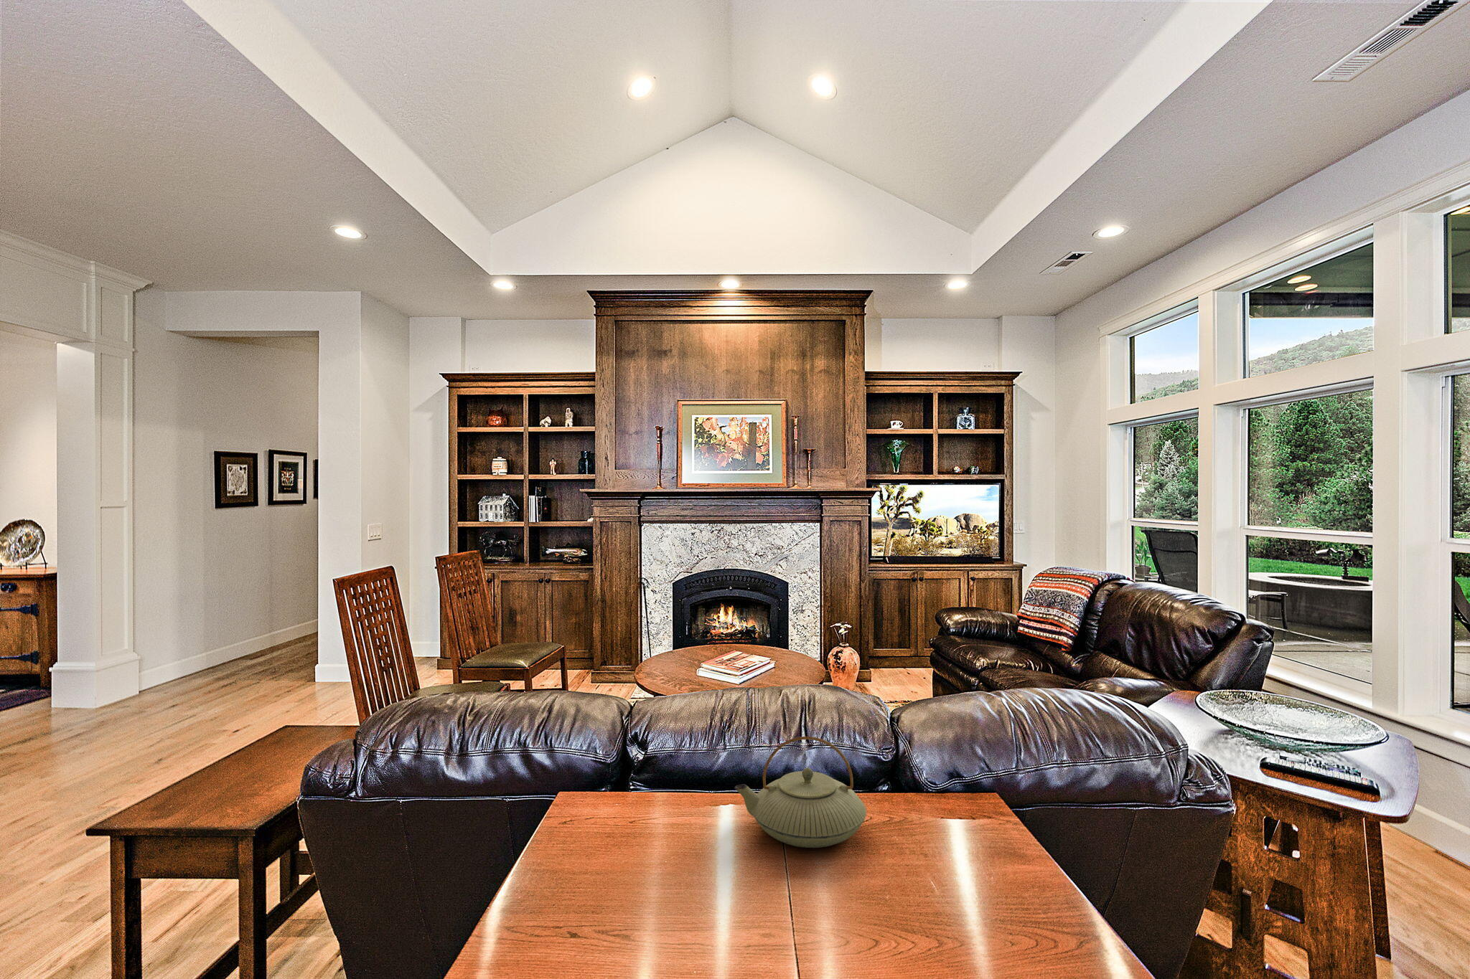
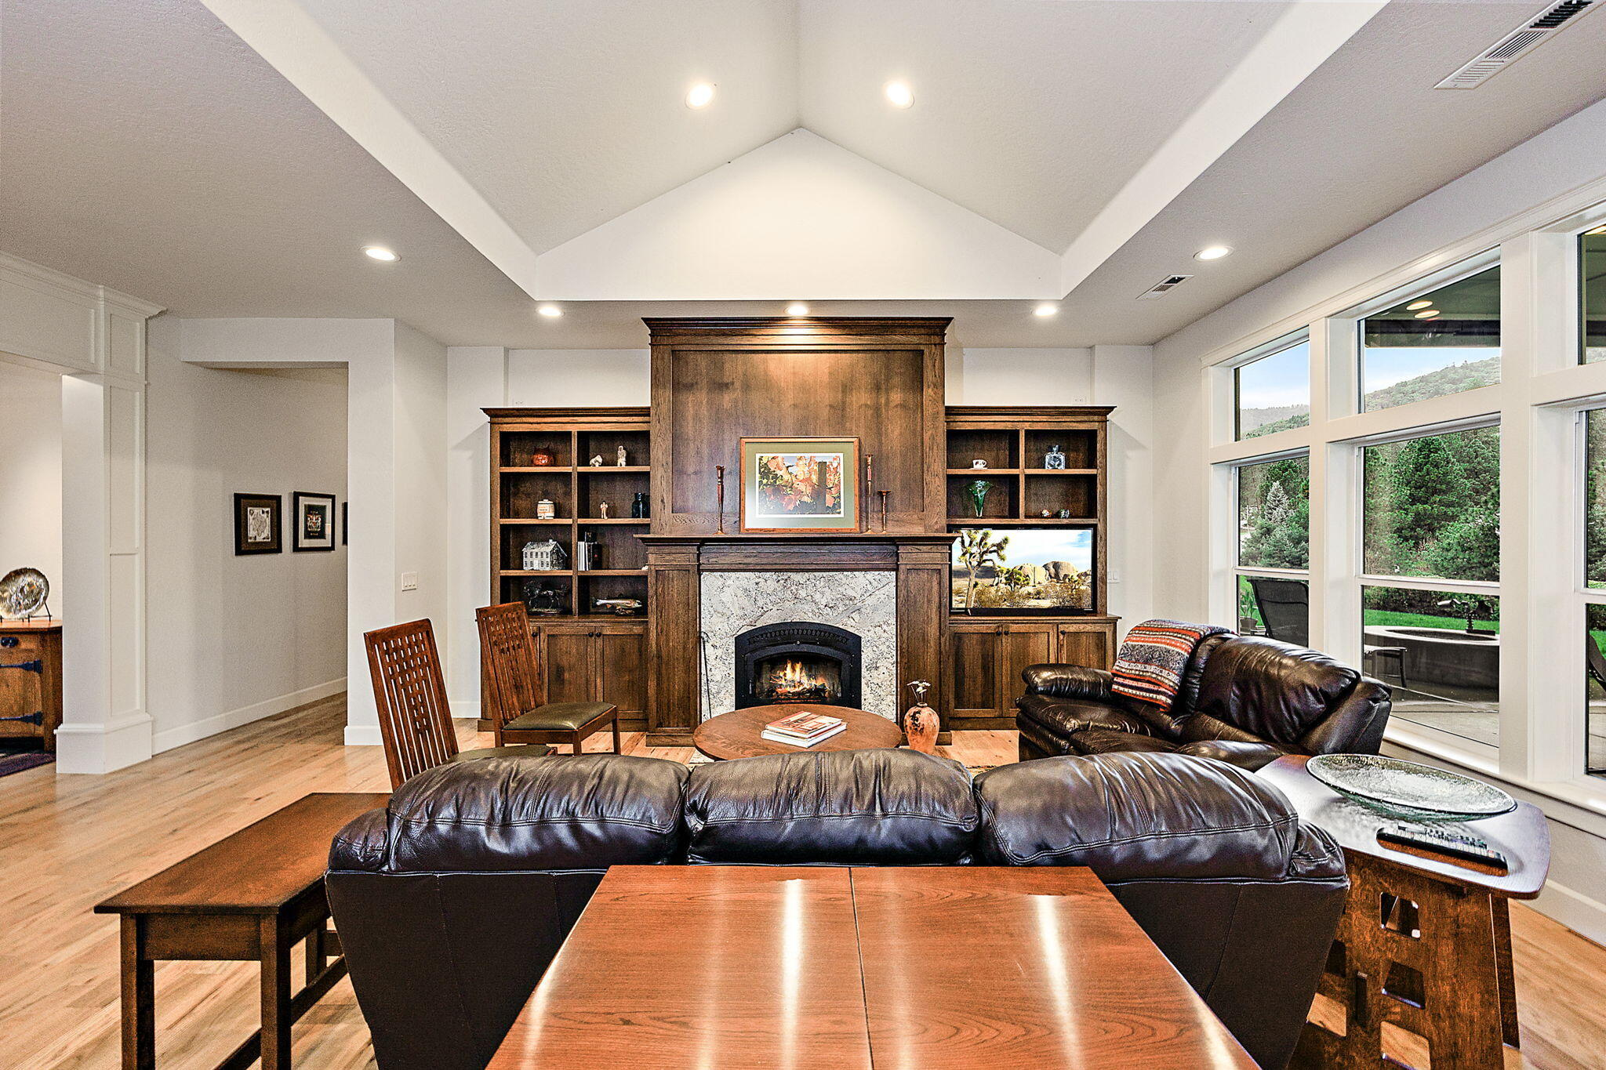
- teapot (800, 782)
